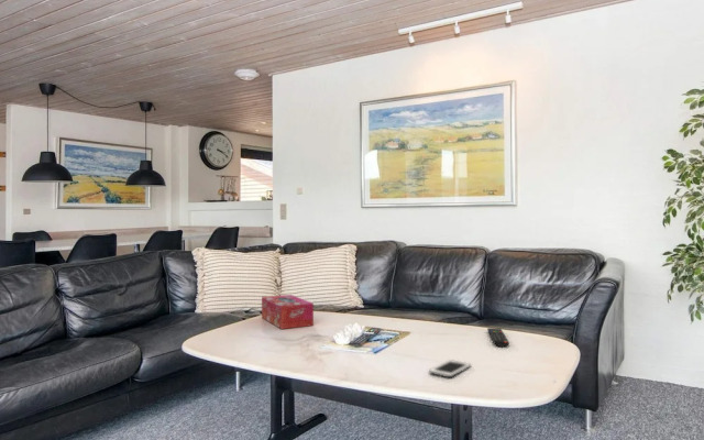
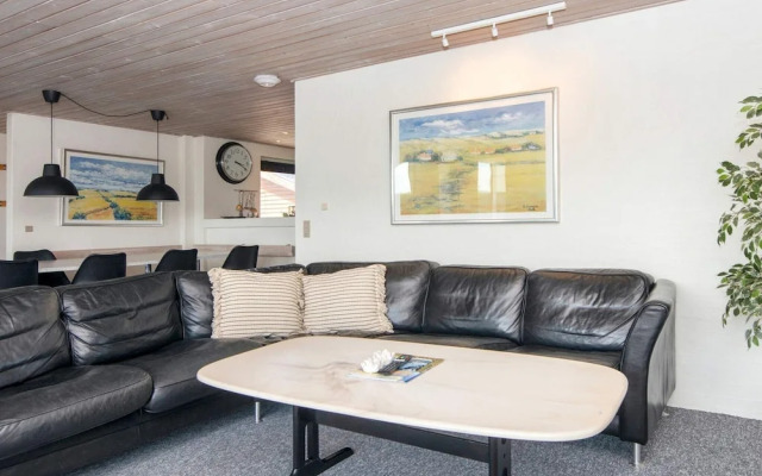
- remote control (497, 337)
- cell phone (450, 369)
- tissue box (286, 310)
